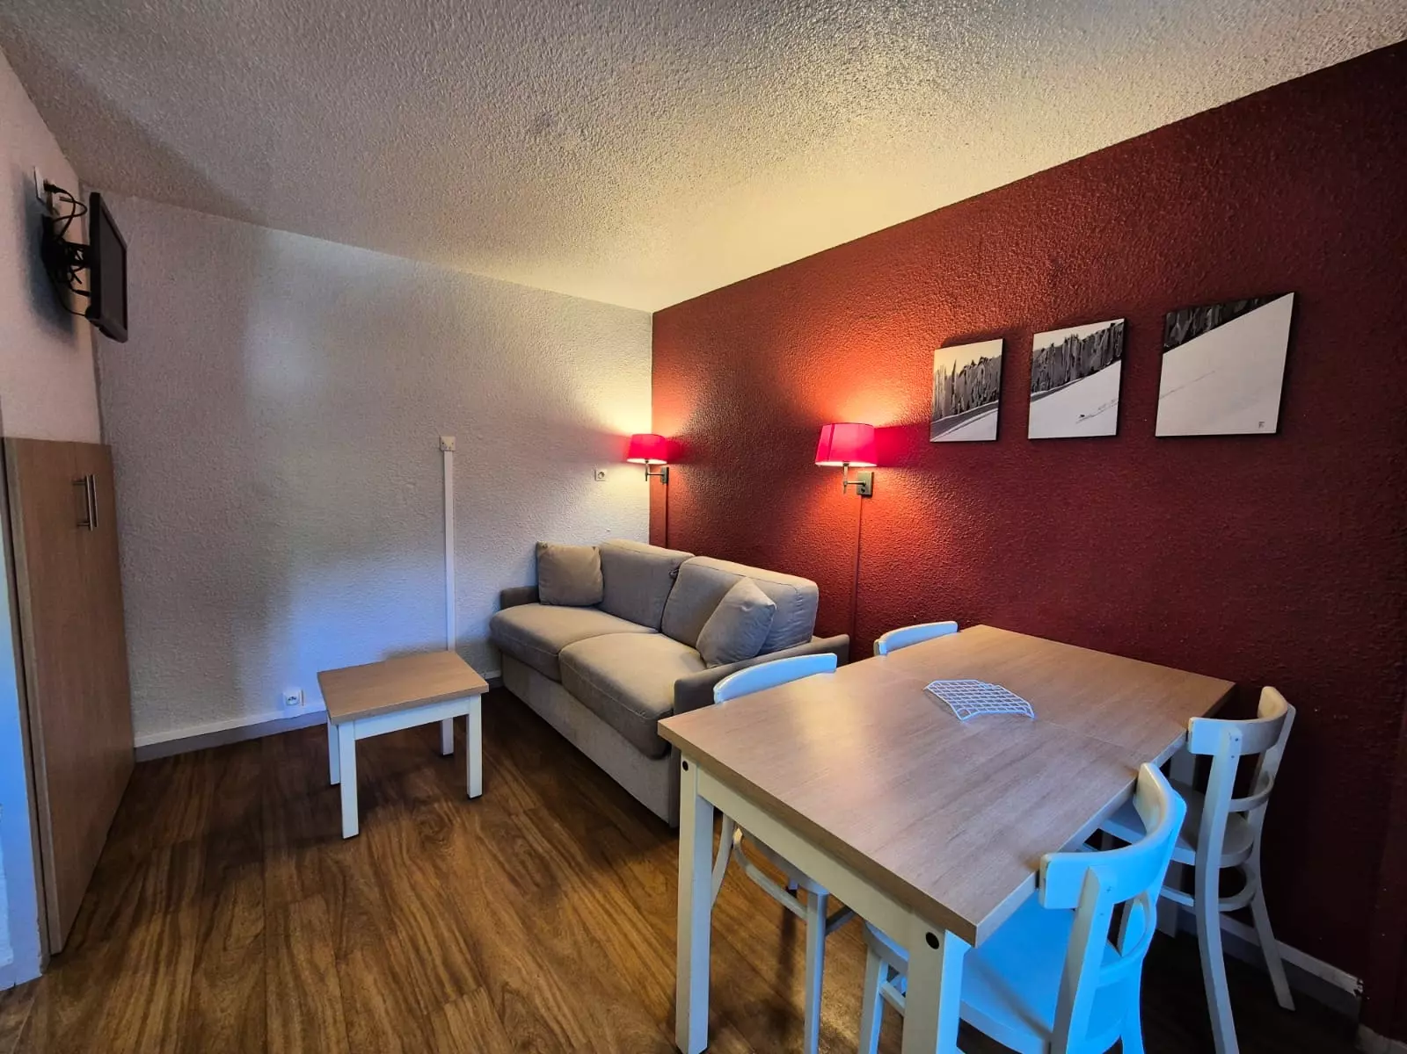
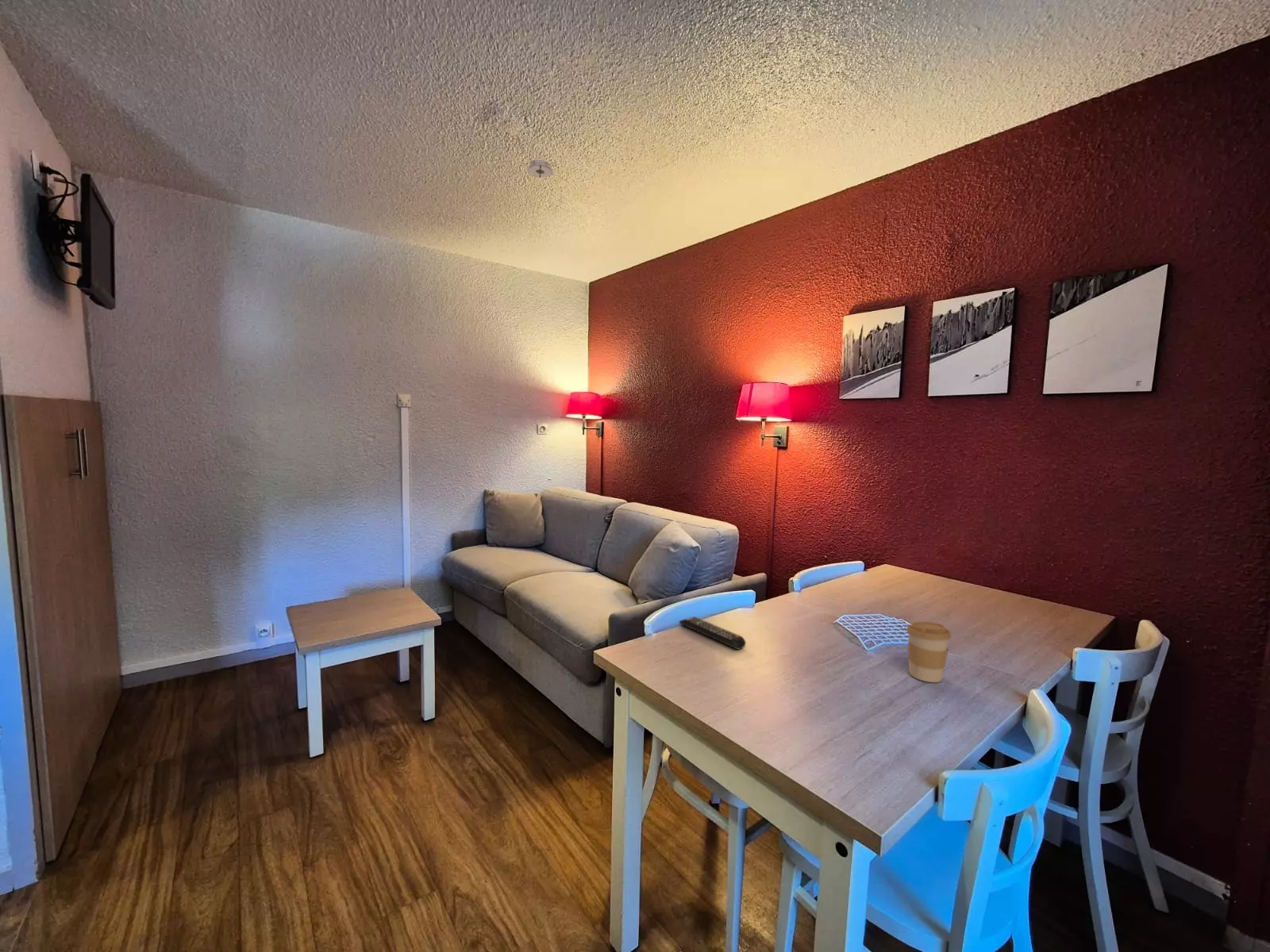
+ smoke detector (539, 168)
+ coffee cup (927, 650)
+ remote control (710, 631)
